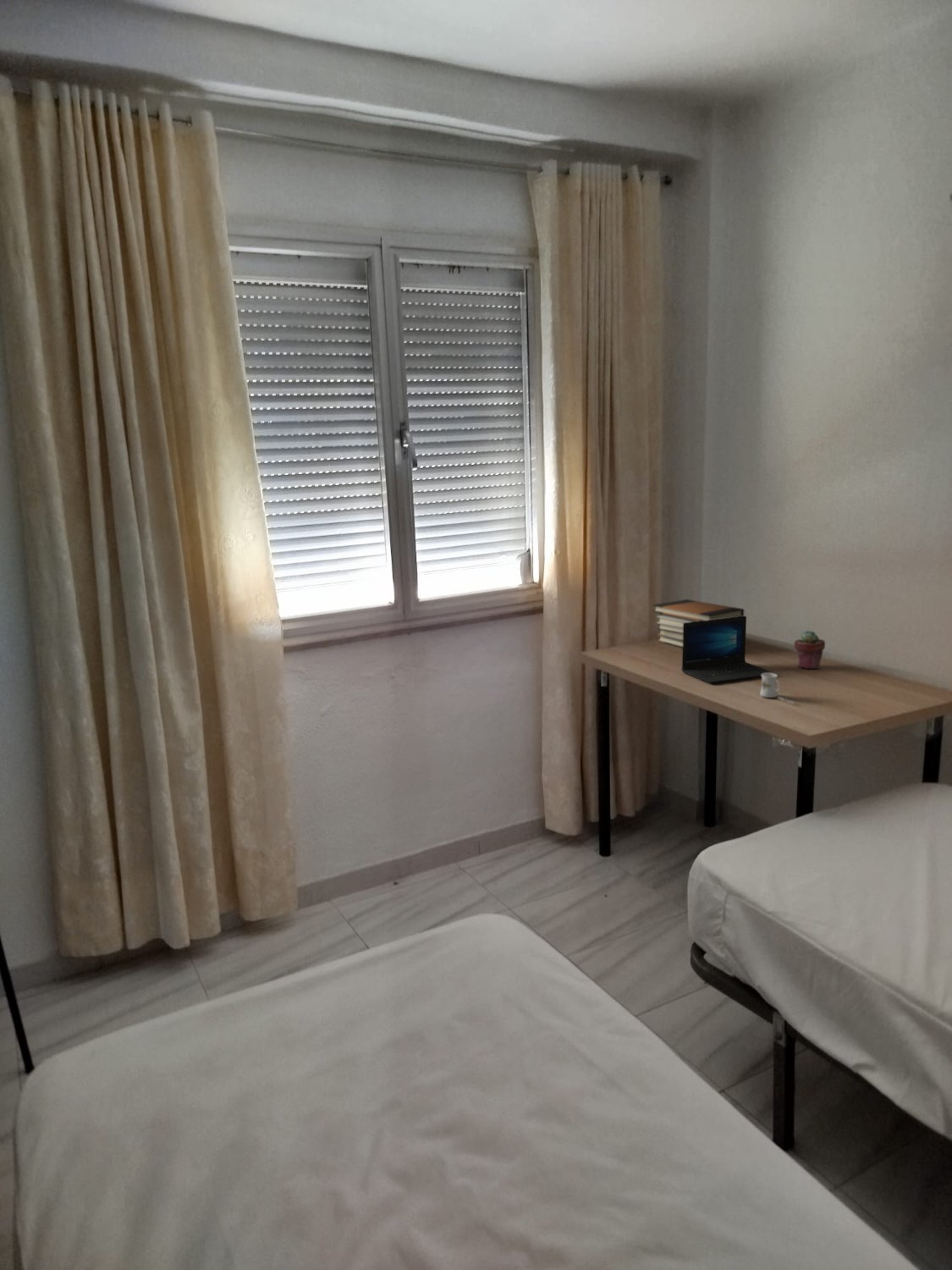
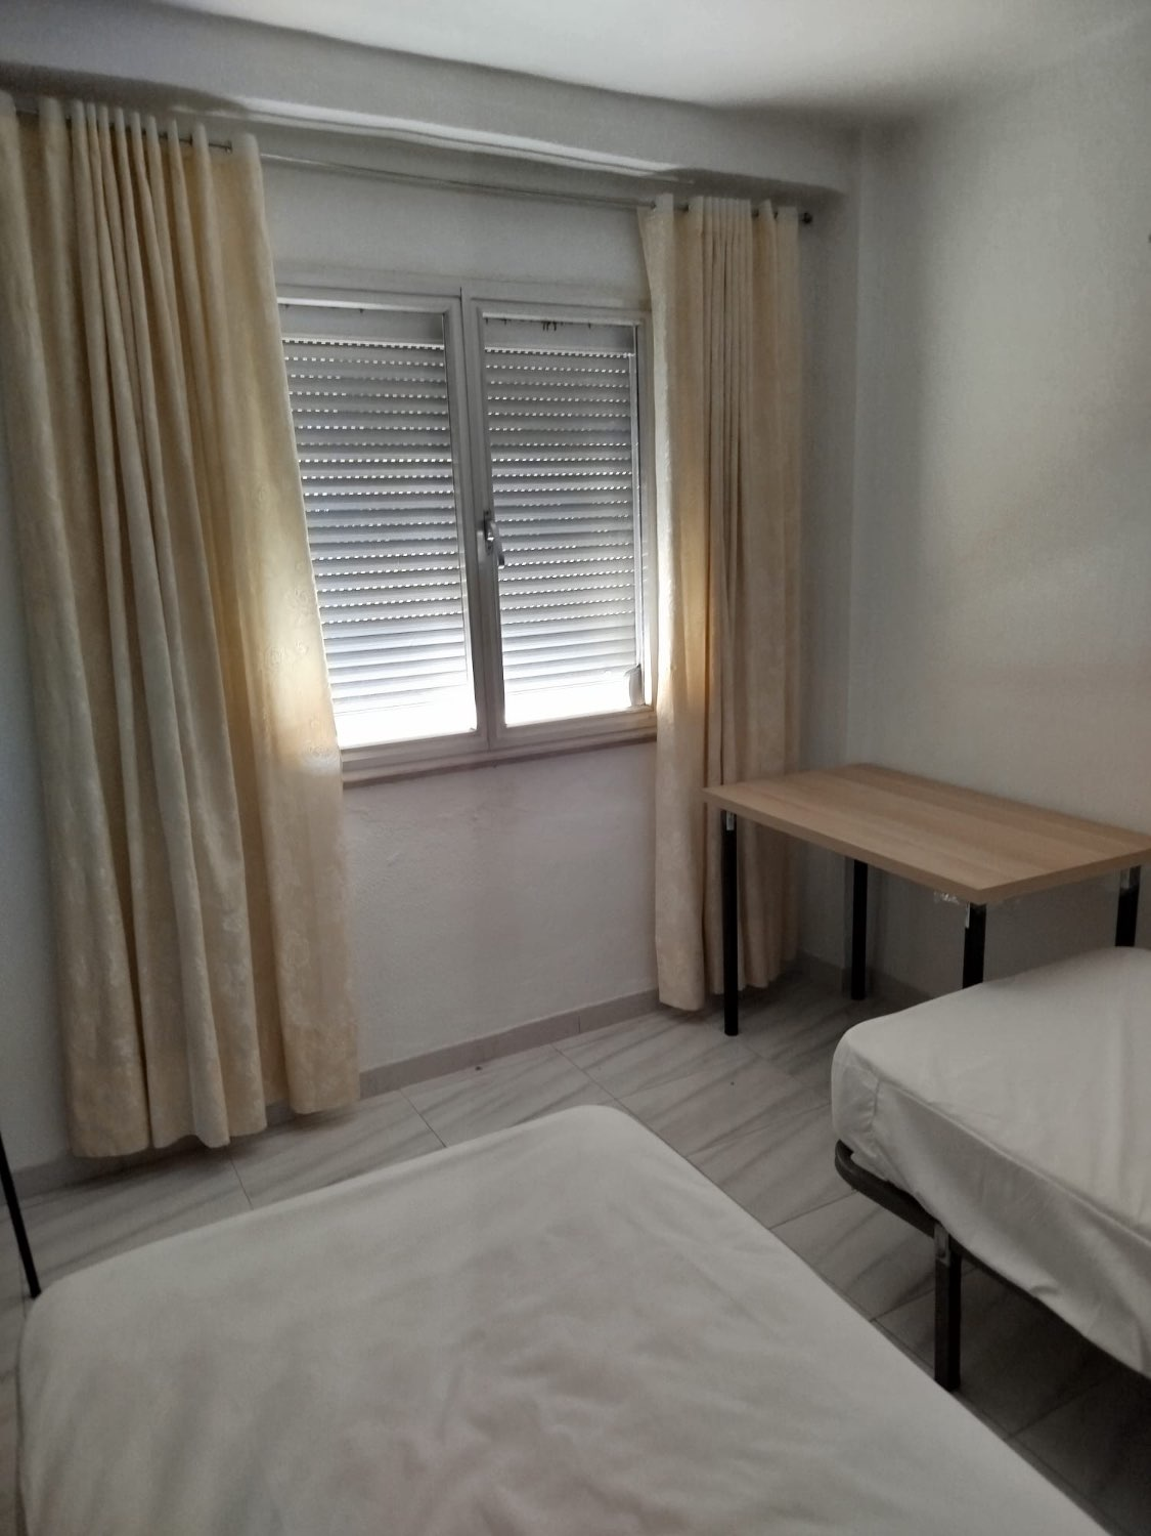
- laptop (728, 649)
- mug (779, 688)
- potted succulent (809, 649)
- book stack (697, 621)
